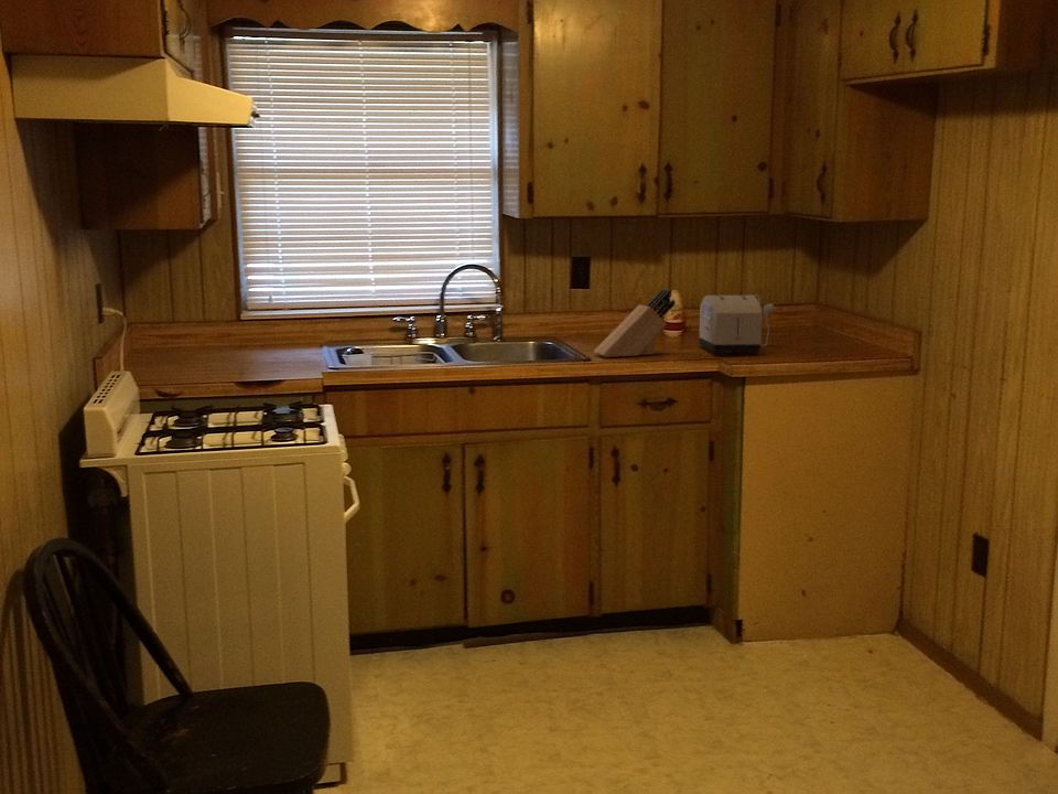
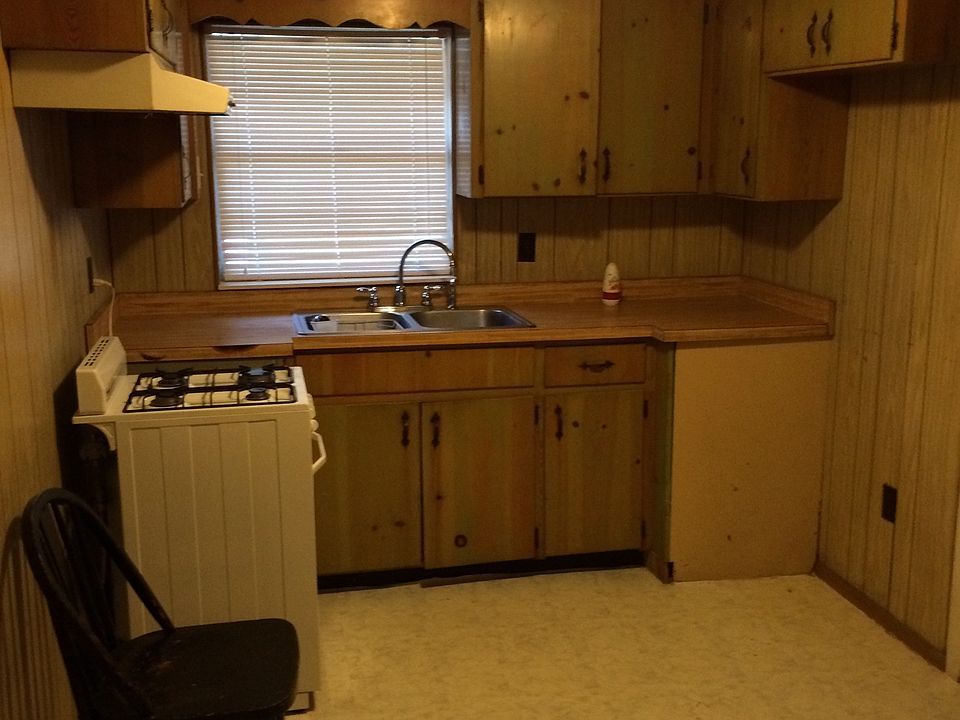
- knife block (635, 321)
- toaster (744, 322)
